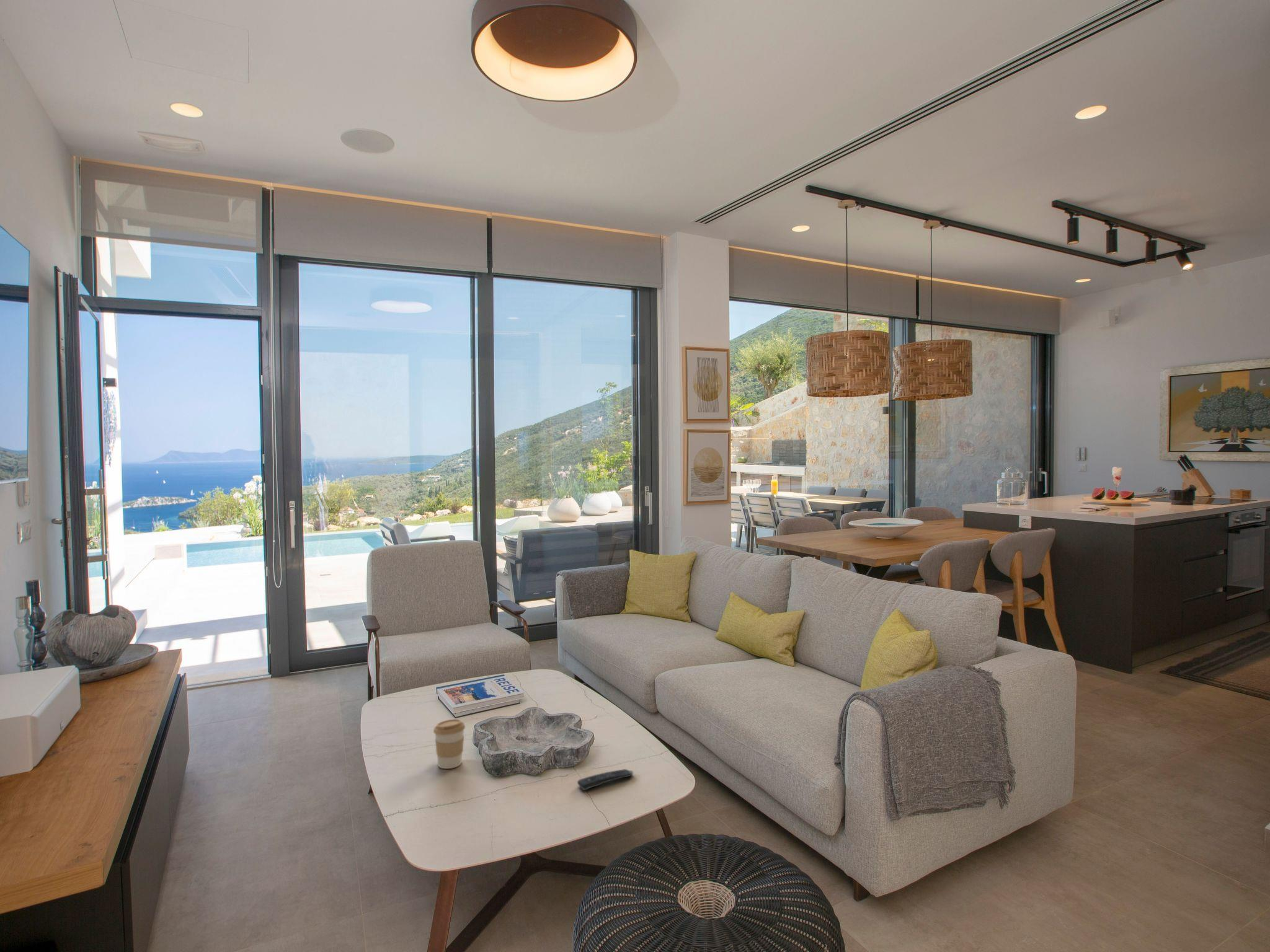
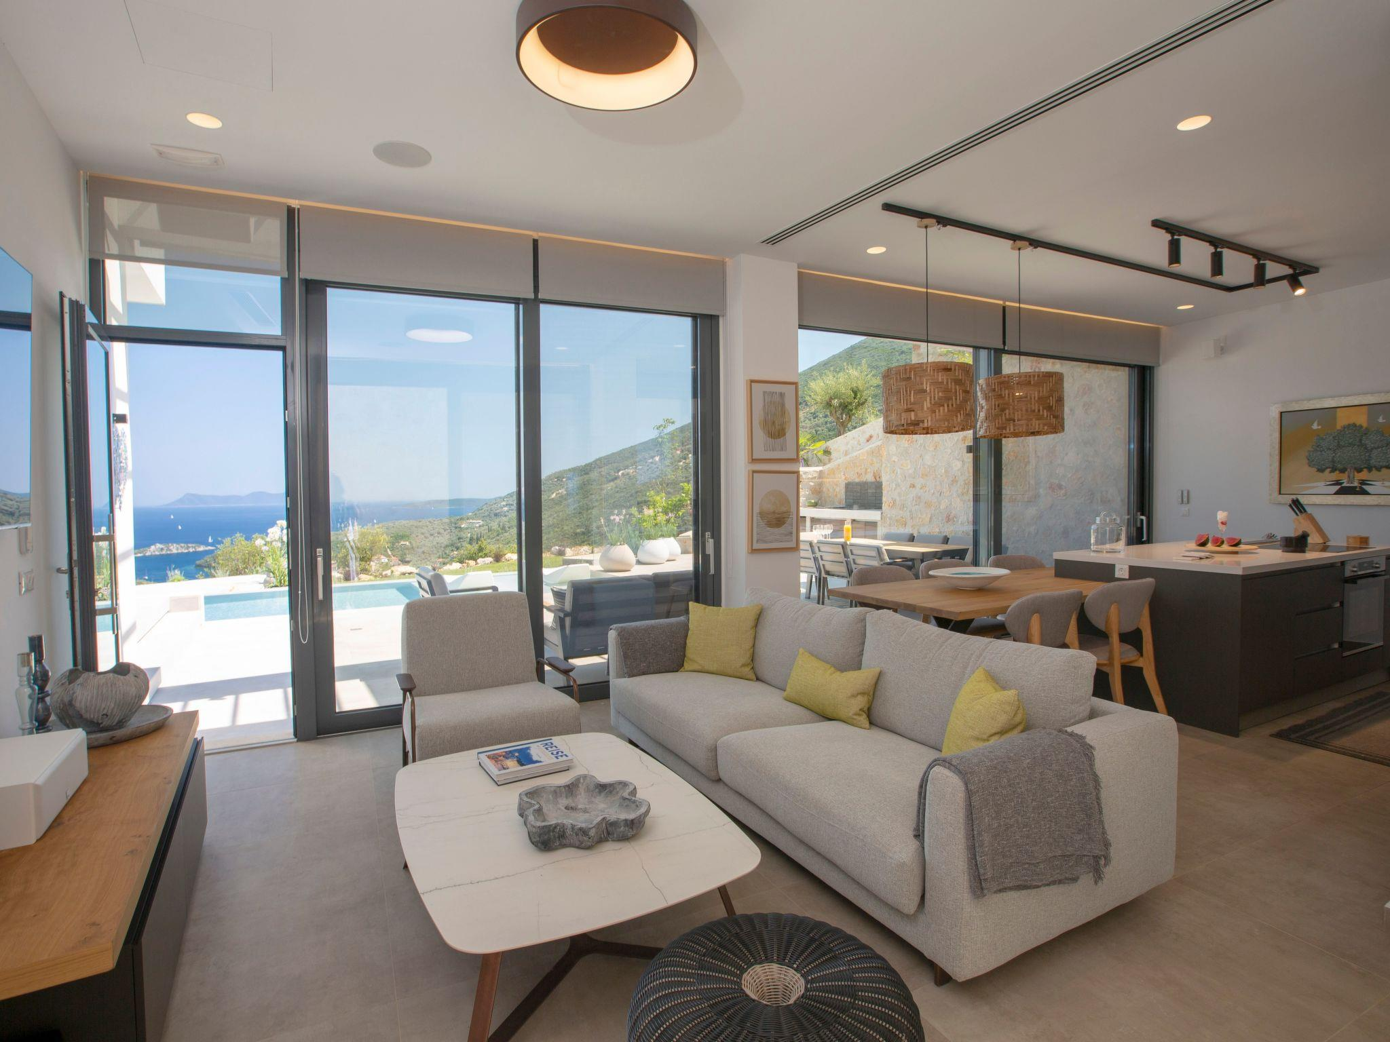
- remote control (606, 778)
- coffee cup (450, 743)
